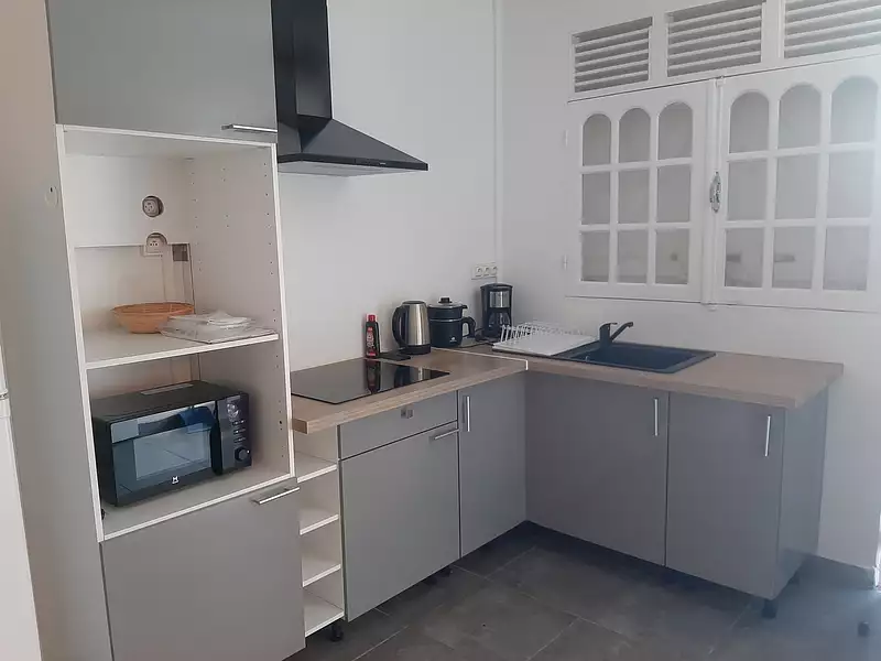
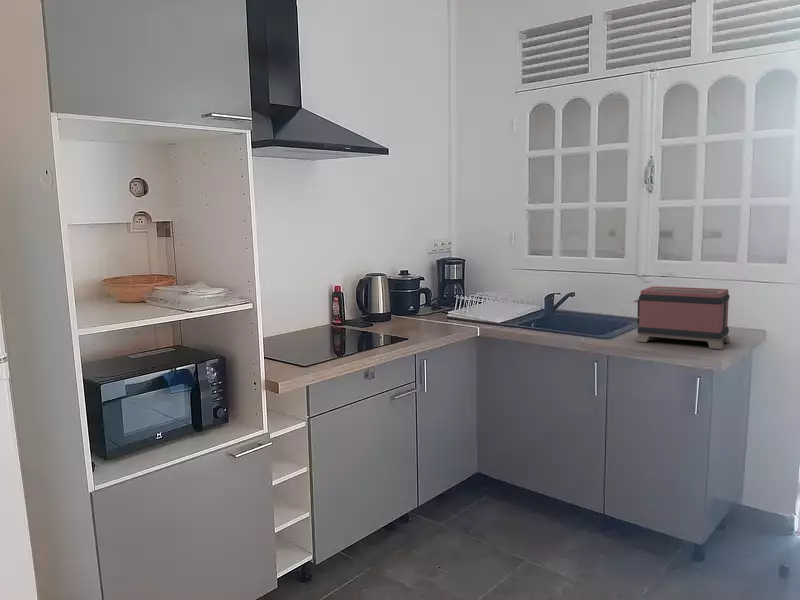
+ toaster (679, 315)
